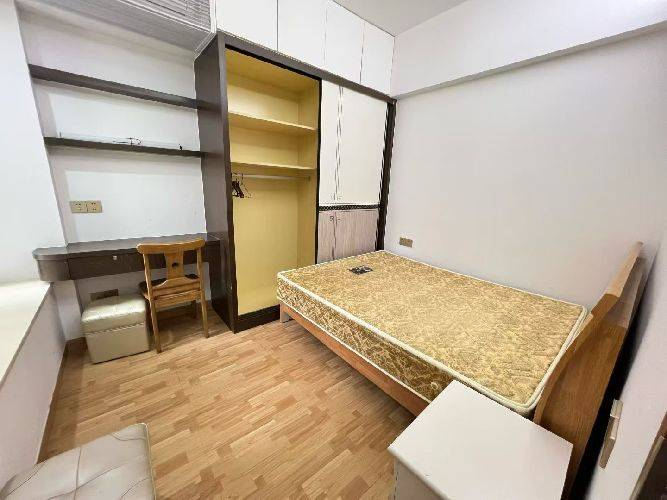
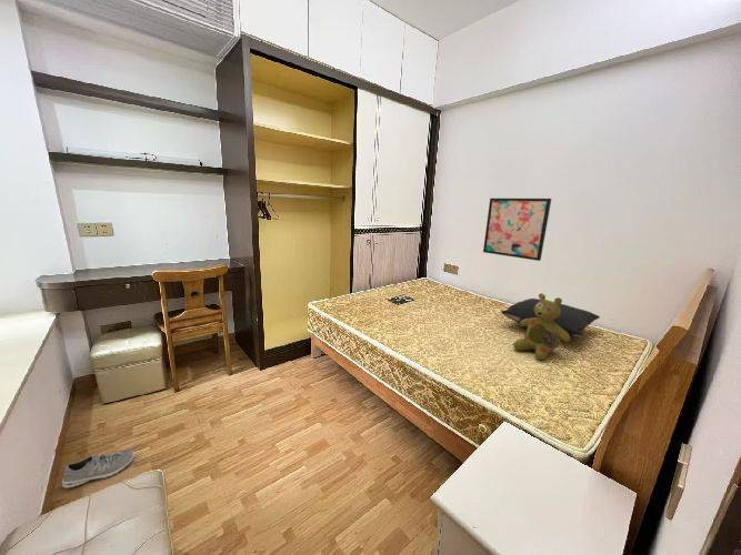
+ wall art (513, 228)
+ stuffed bear (540, 324)
+ pillow (554, 319)
+ sneaker (99, 464)
